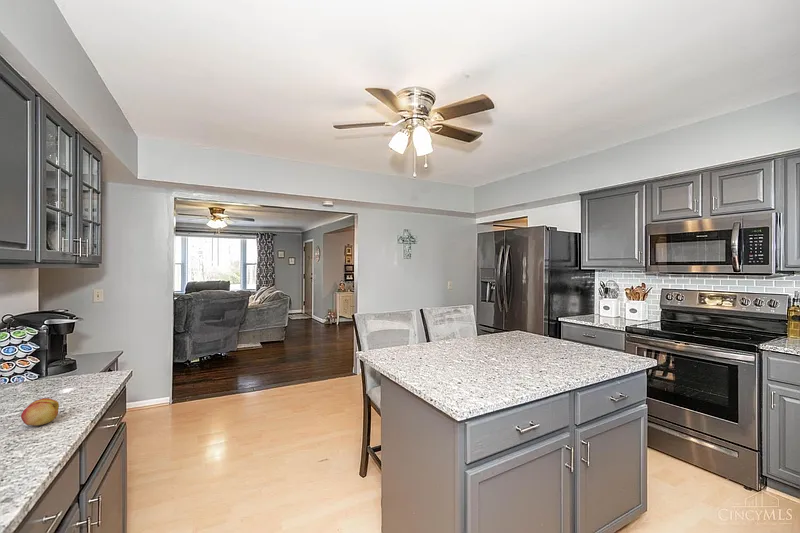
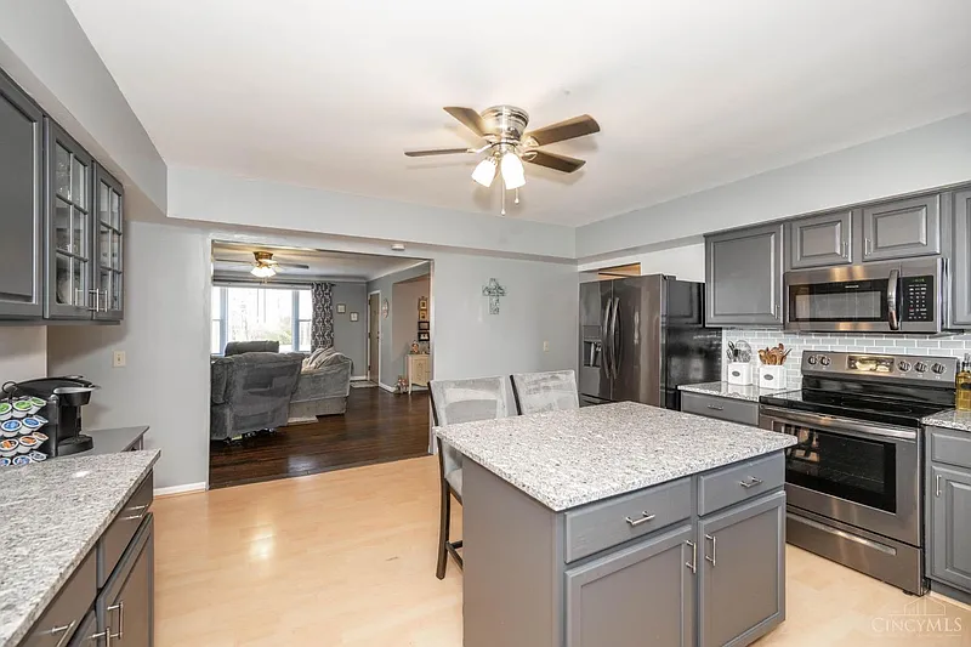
- fruit (41, 411)
